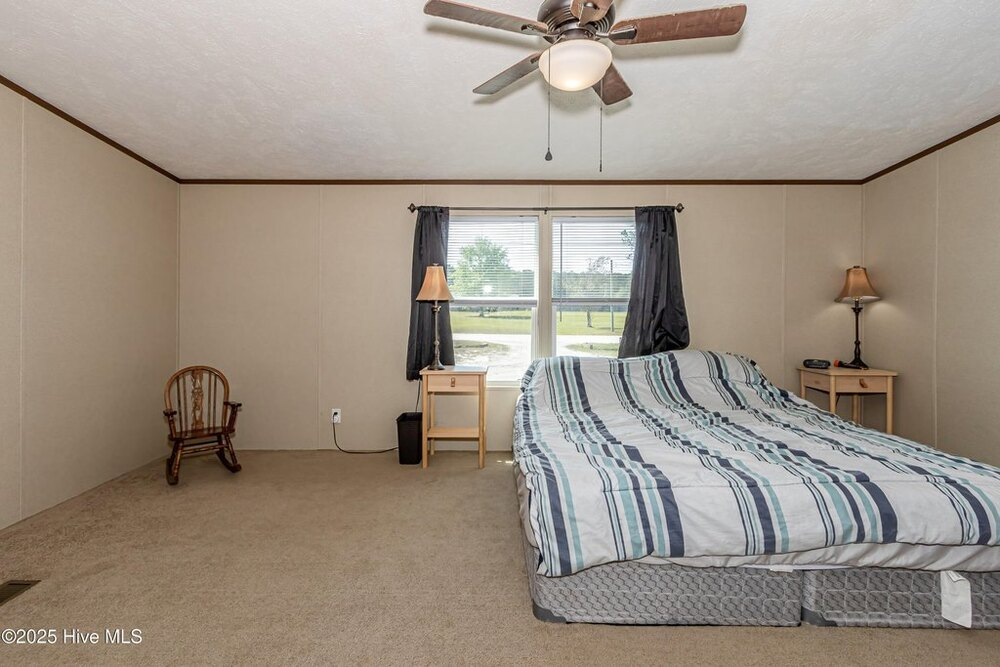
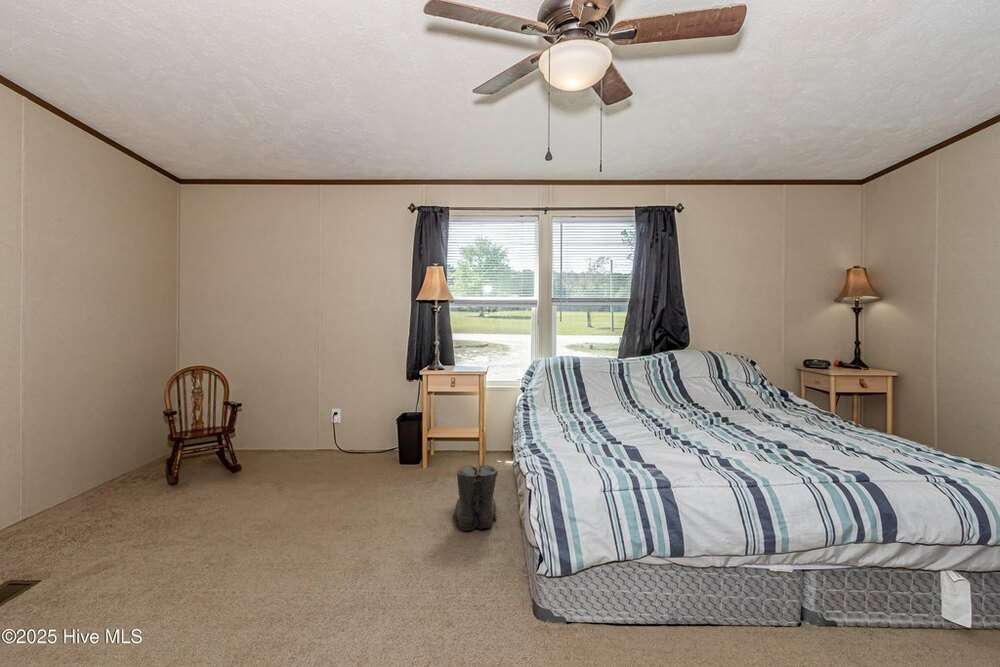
+ boots (476, 491)
